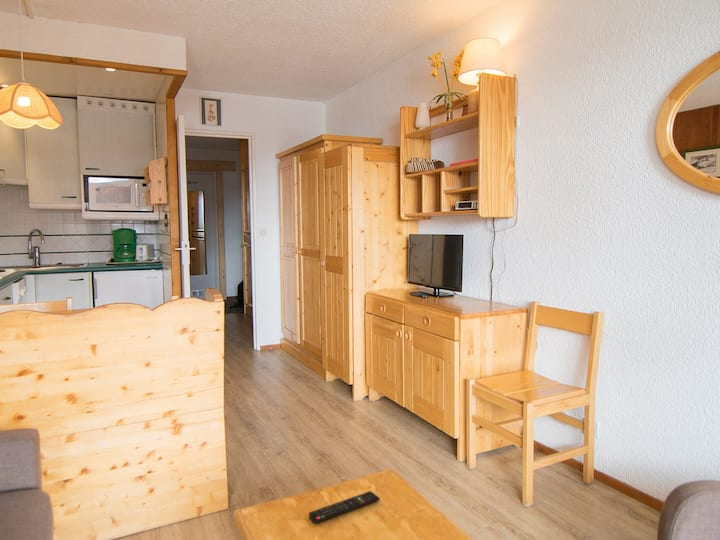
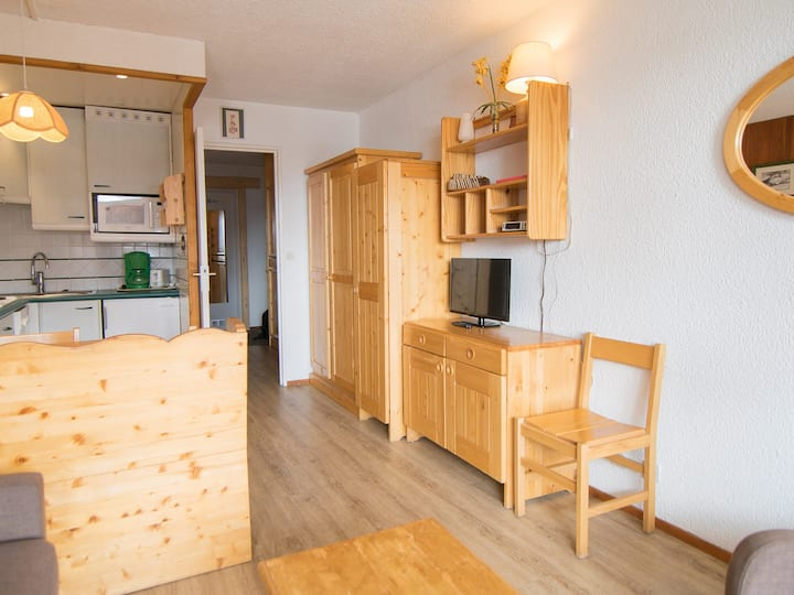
- remote control (344, 507)
